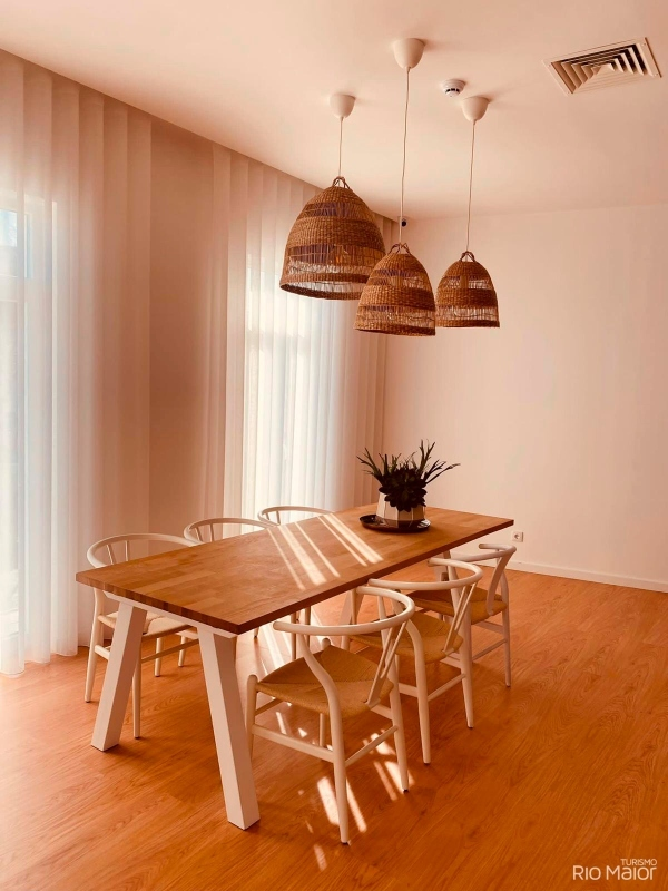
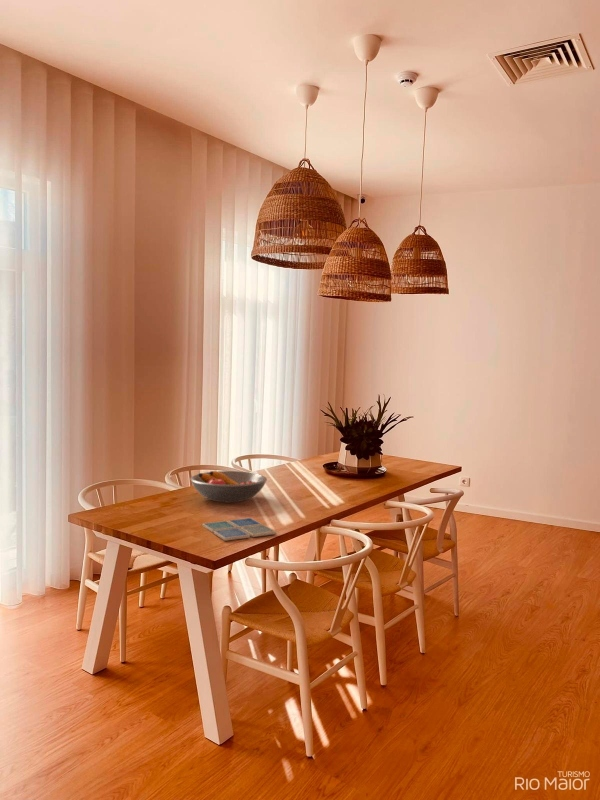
+ drink coaster (238, 528)
+ fruit bowl (228, 485)
